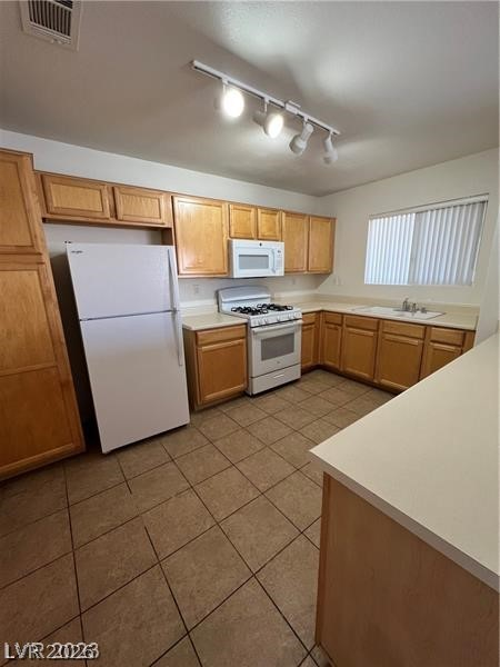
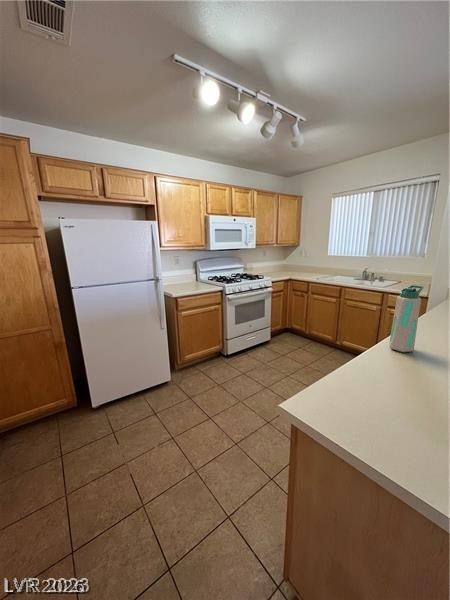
+ water bottle (406, 318)
